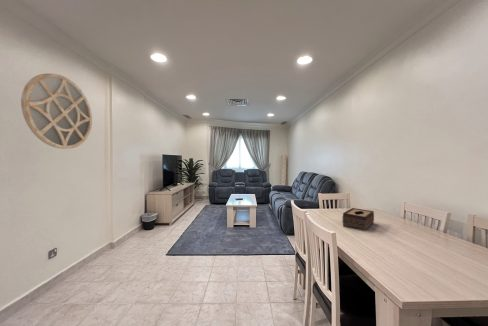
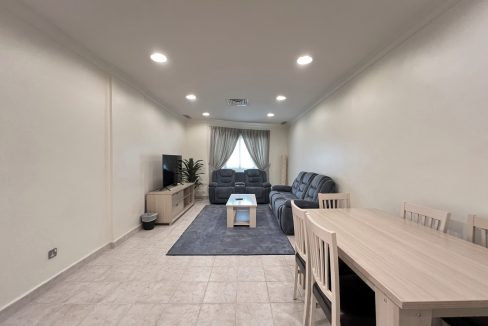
- home mirror (62, 112)
- tissue box (358, 218)
